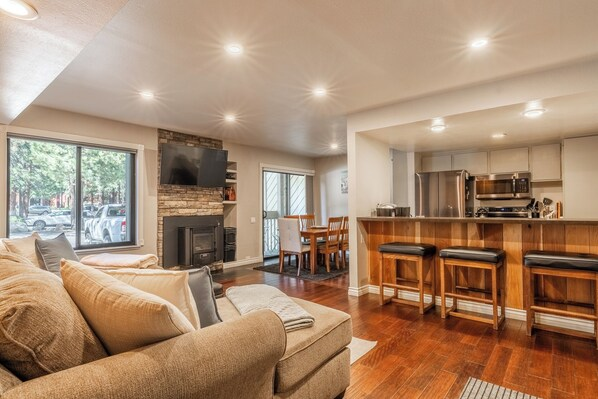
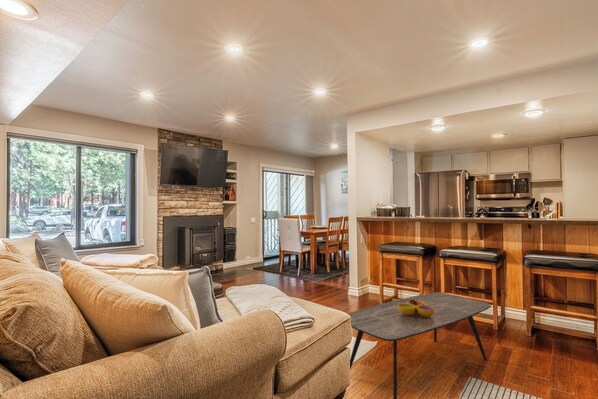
+ decorative bowl (415, 305)
+ coffee table (417, 334)
